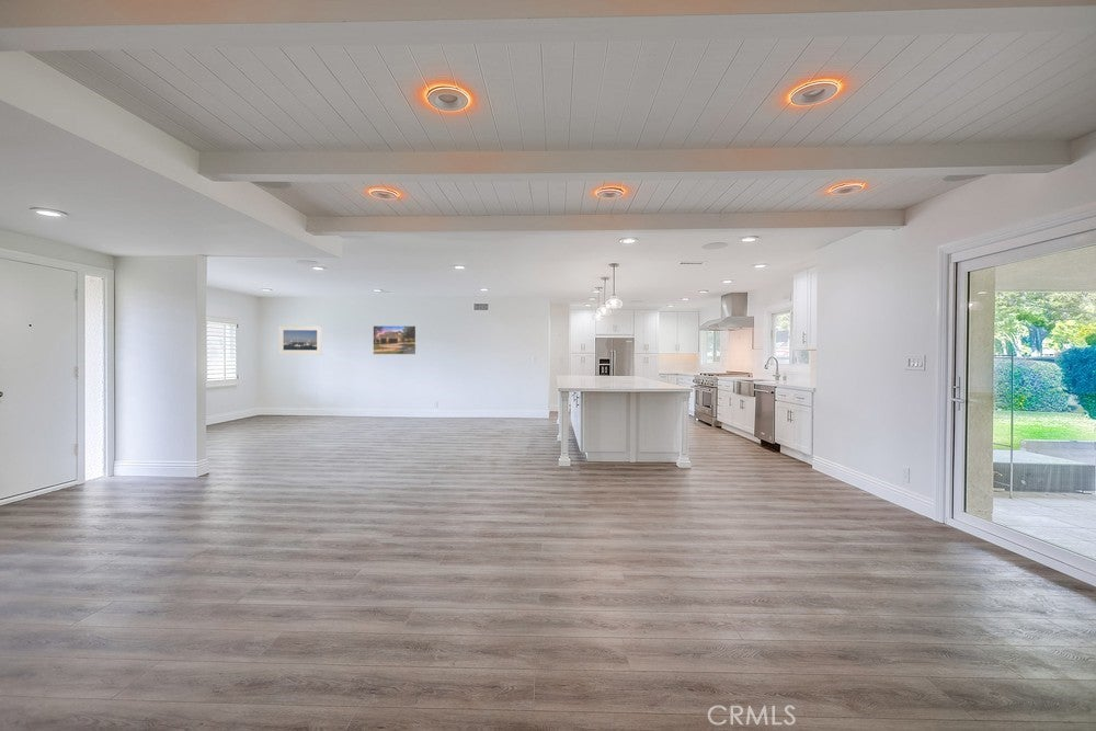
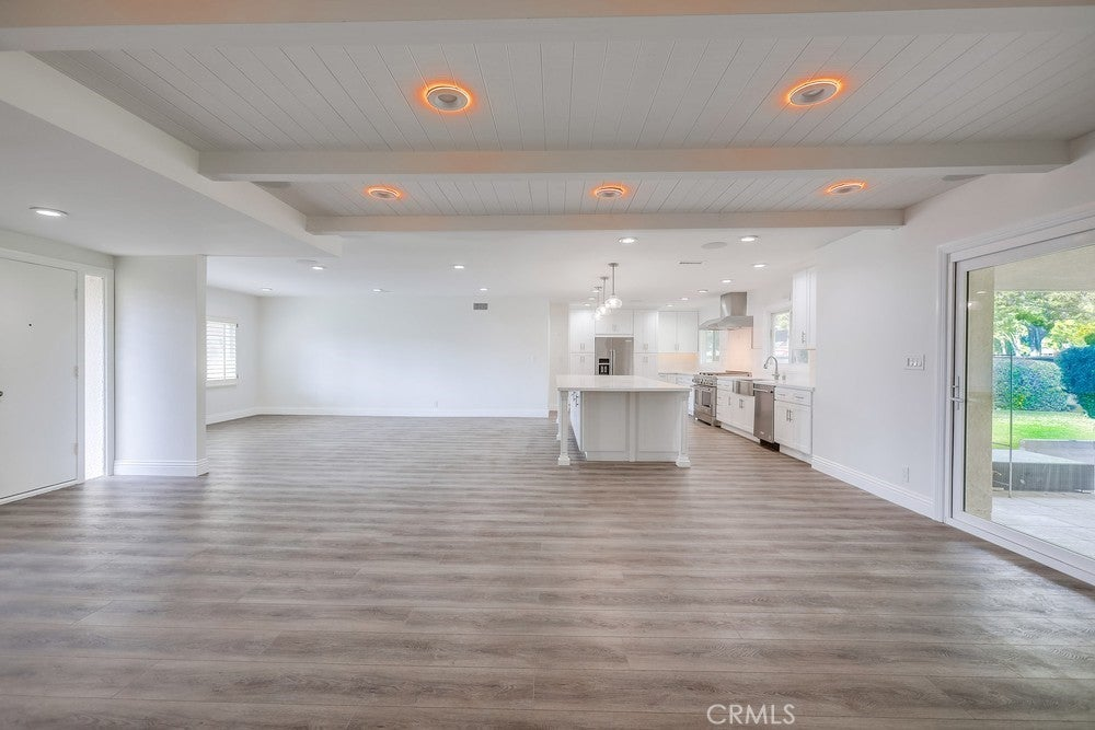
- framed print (395, 340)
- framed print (300, 340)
